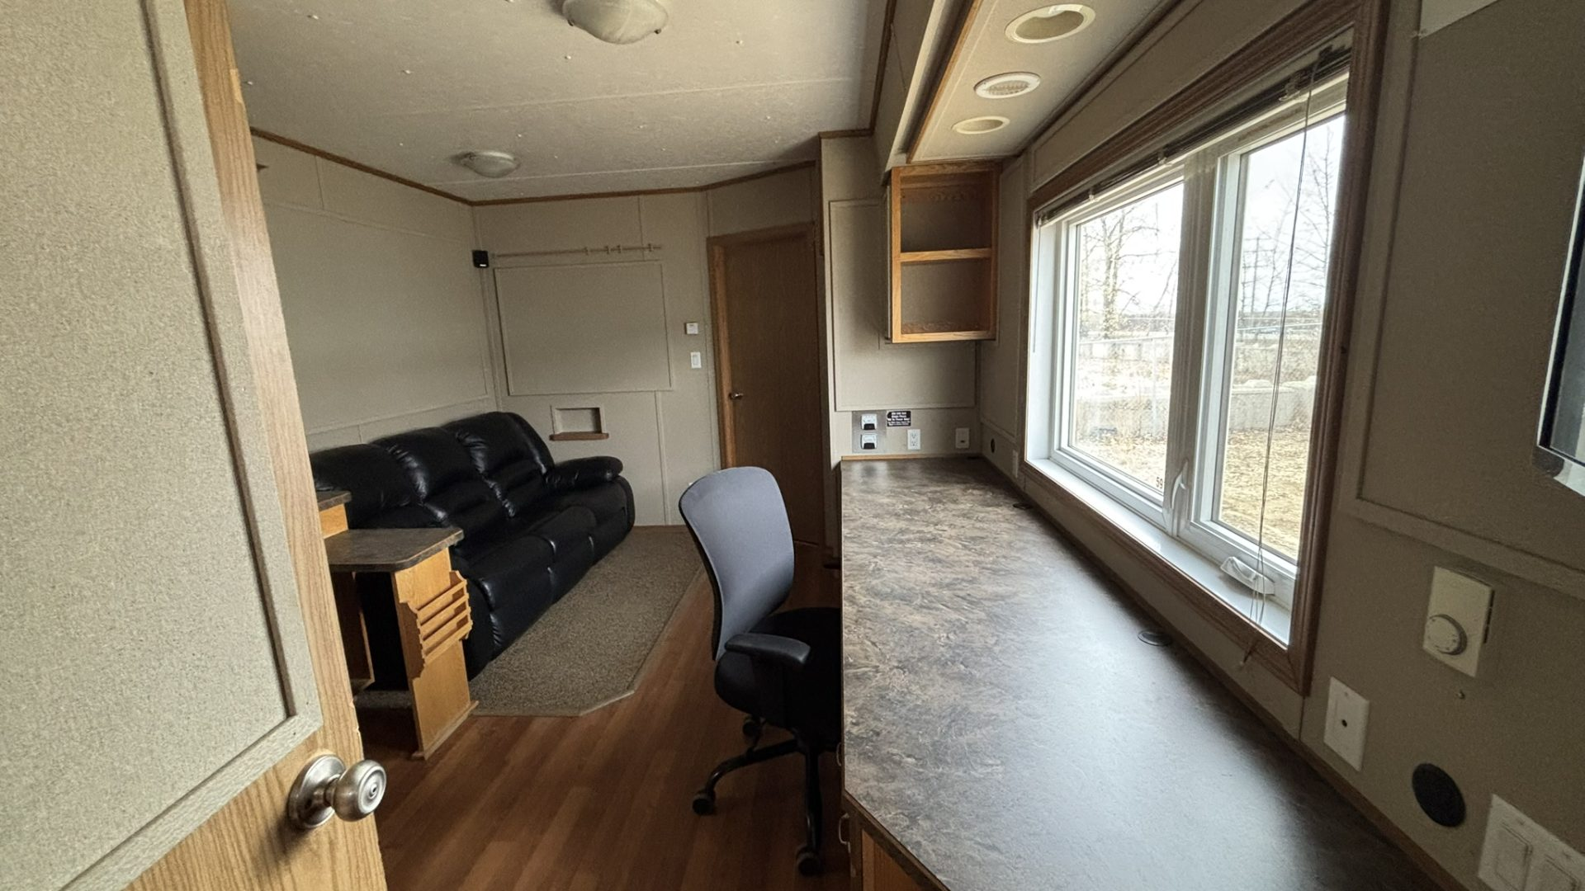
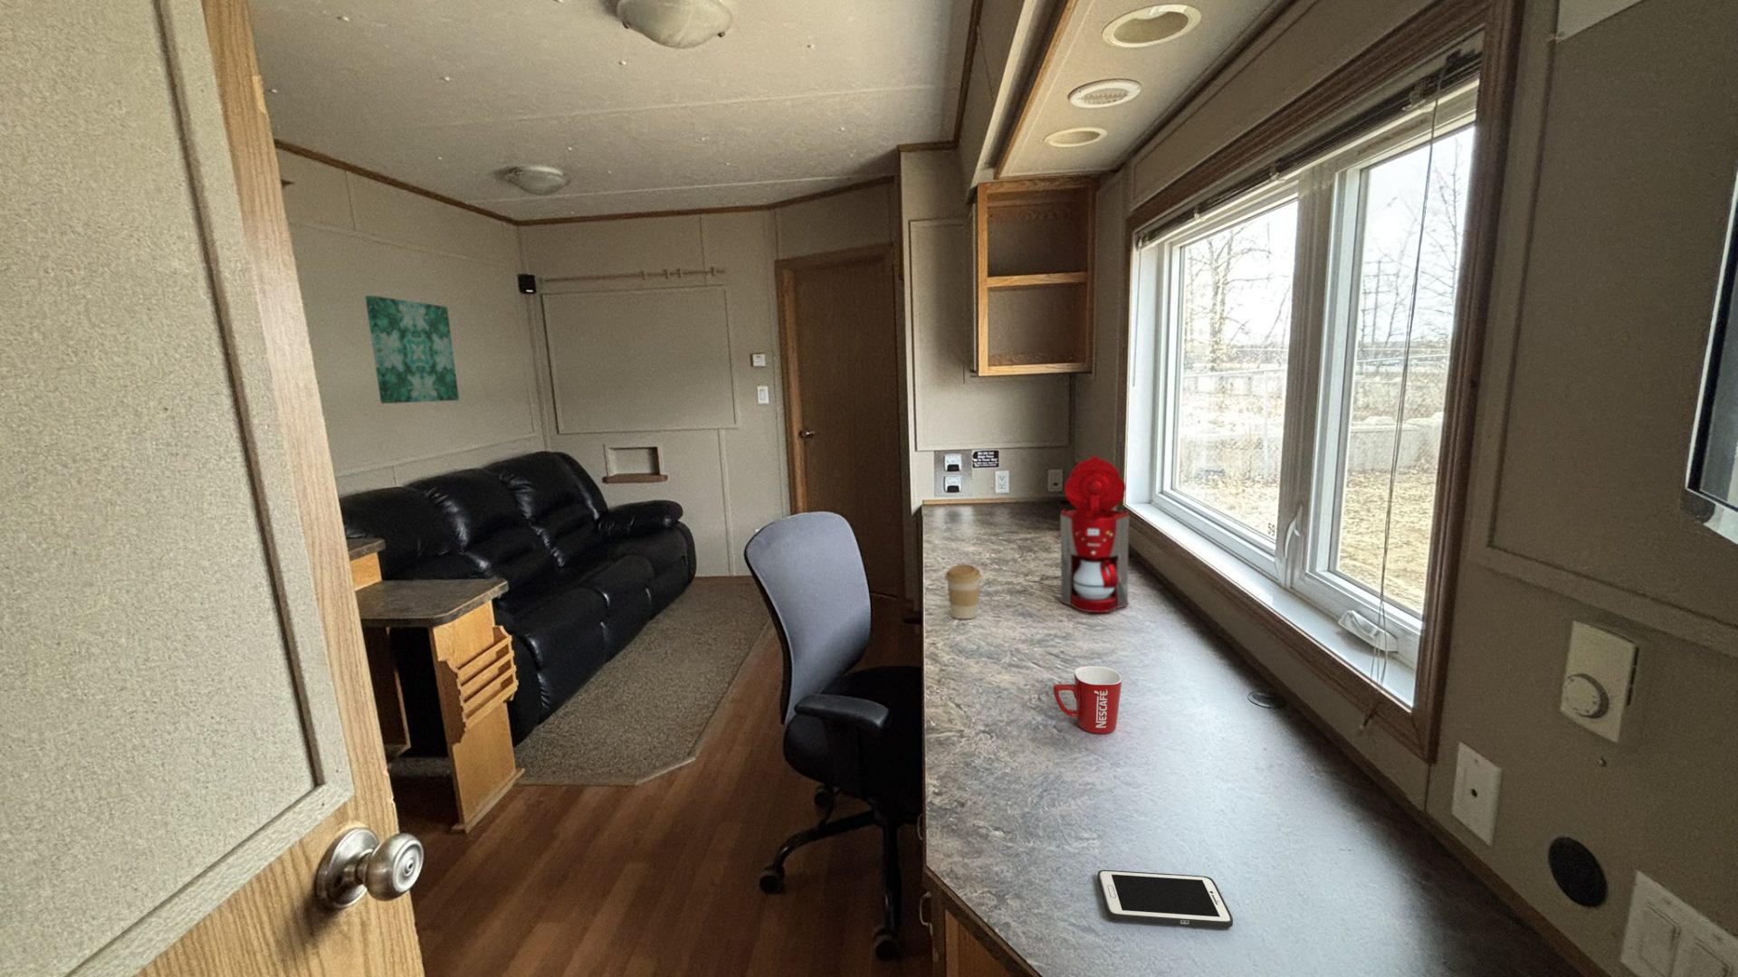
+ mug (1085, 699)
+ cell phone (1161, 897)
+ coffee maker (1081, 525)
+ wall art (415, 352)
+ coffee cup (963, 590)
